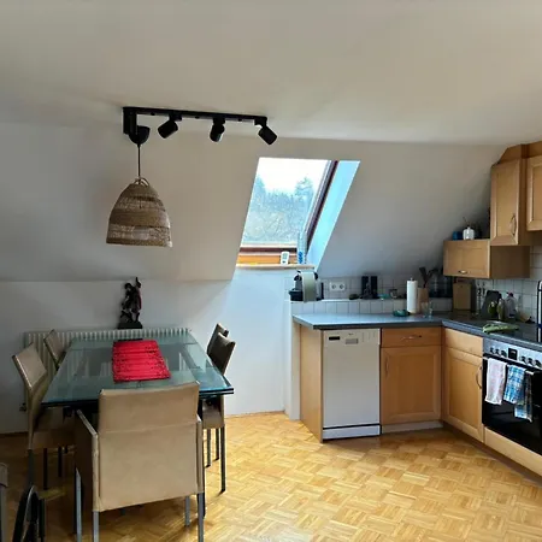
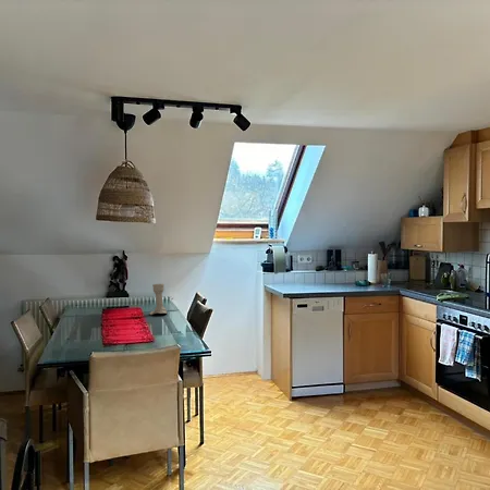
+ candlestick (158, 298)
